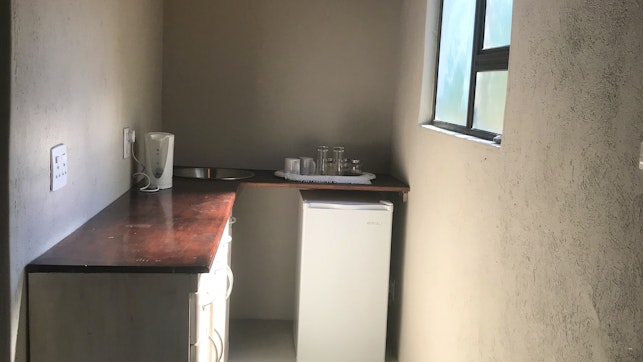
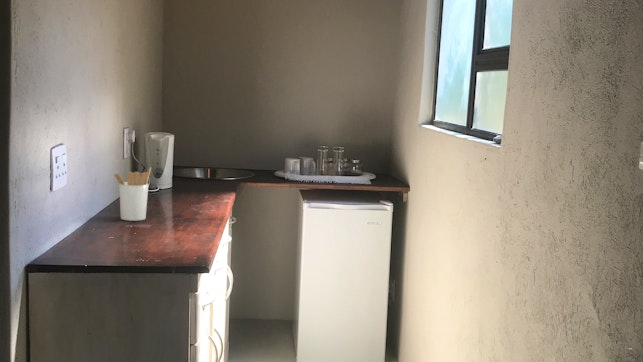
+ utensil holder (135, 193)
